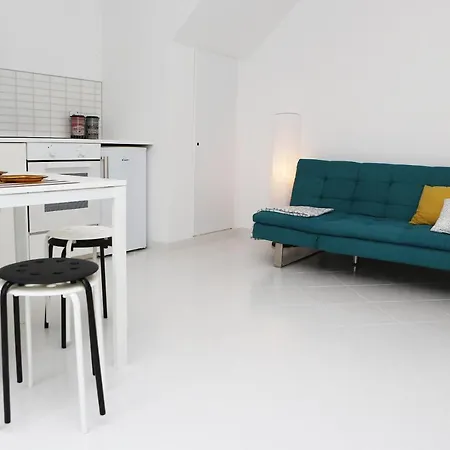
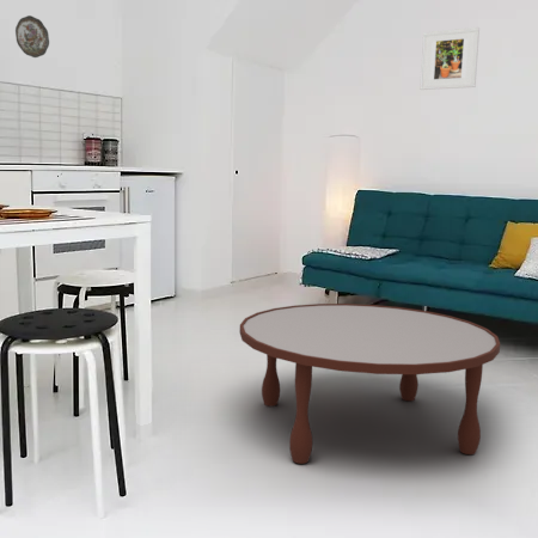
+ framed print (448, 59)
+ decorative plate (31, 36)
+ coffee table (363, 372)
